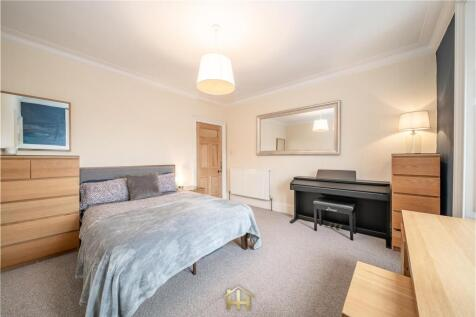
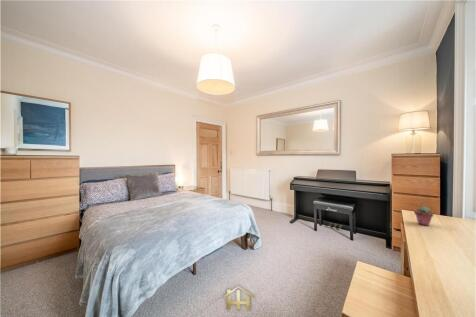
+ potted succulent (423, 215)
